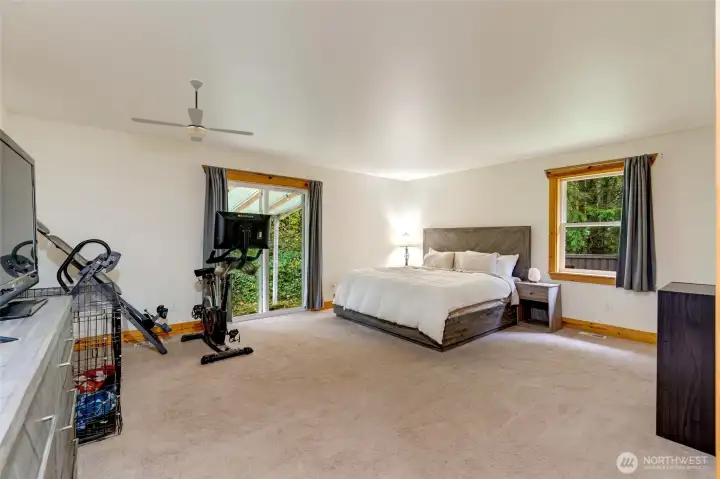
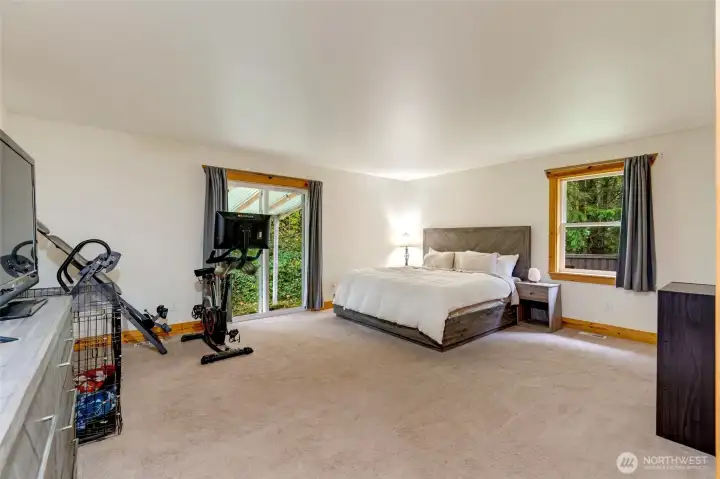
- ceiling fan (196, 108)
